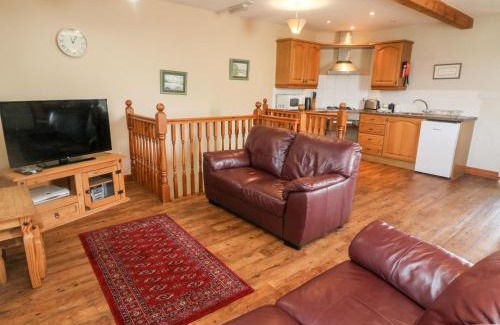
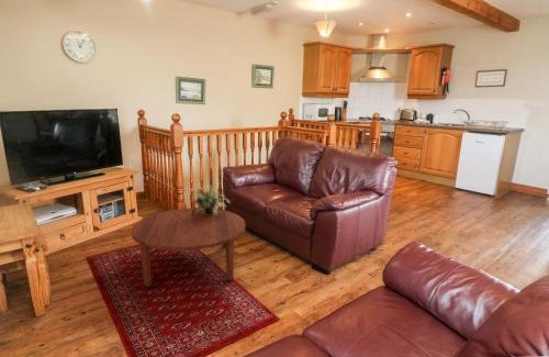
+ potted plant (210, 200)
+ coffee table (191, 244)
